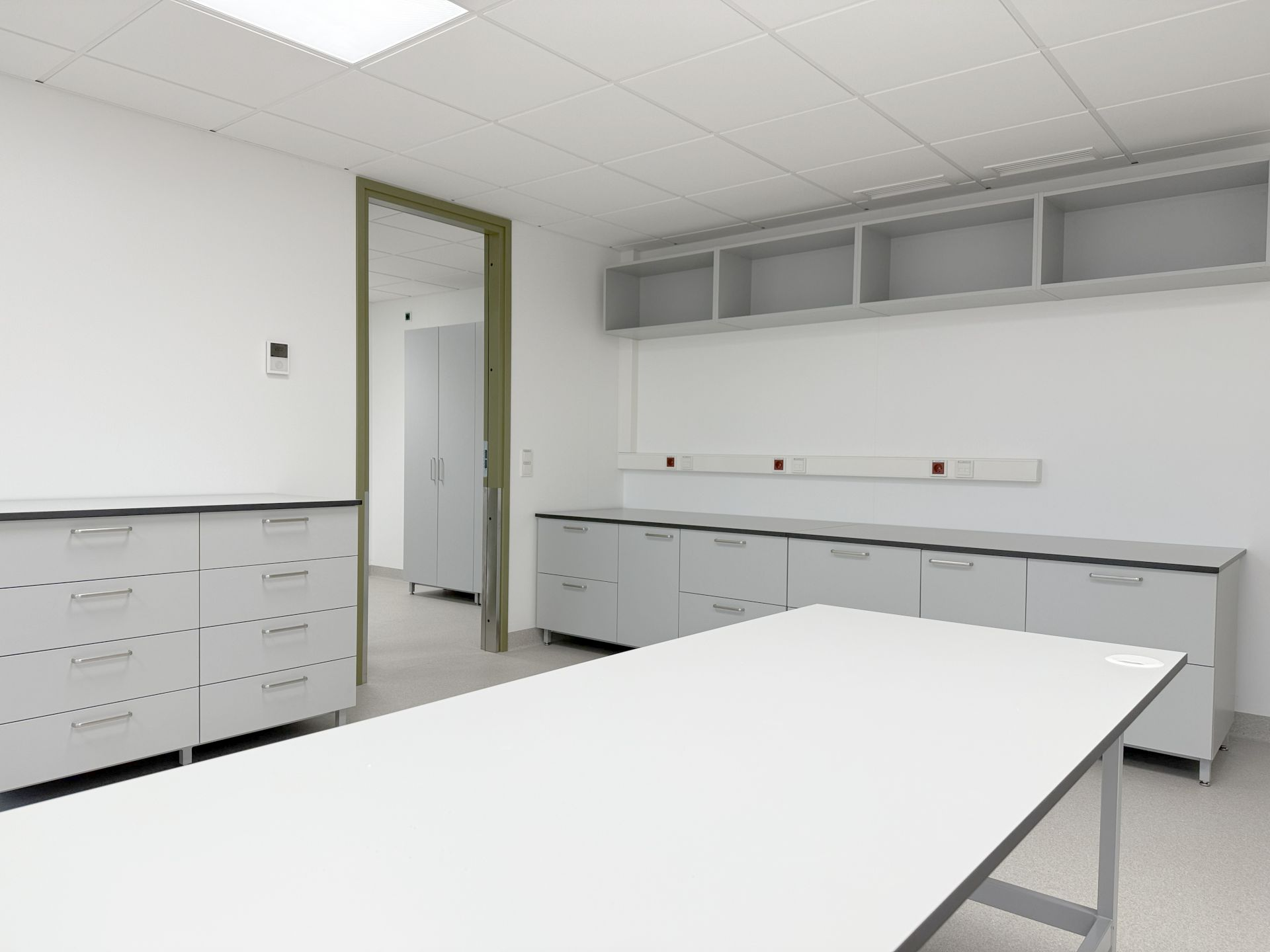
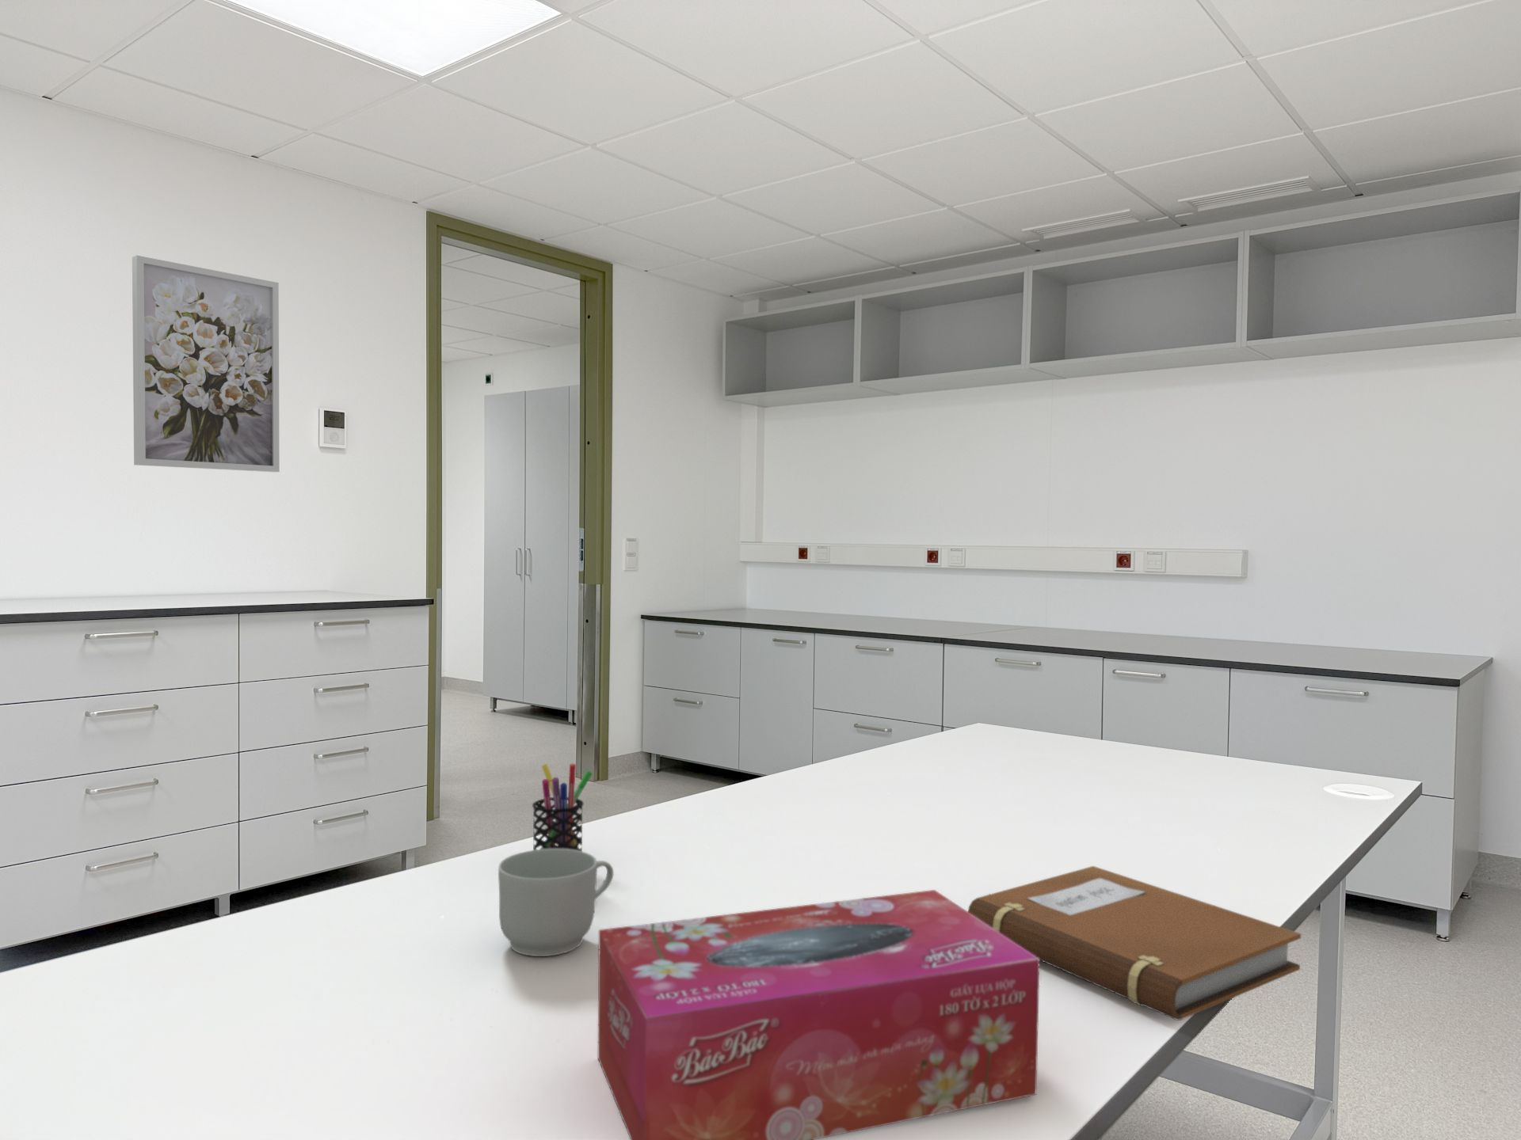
+ mug (559, 899)
+ pen holder (564, 811)
+ wall art (210, 370)
+ tissue box (811, 1009)
+ notebook (1121, 930)
